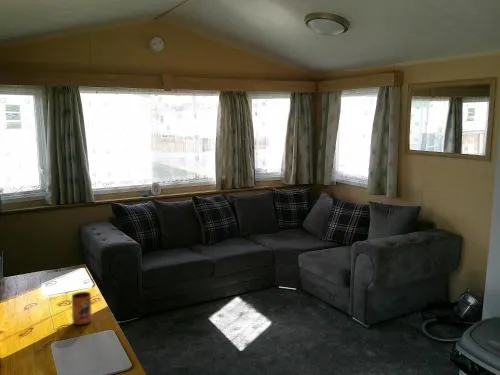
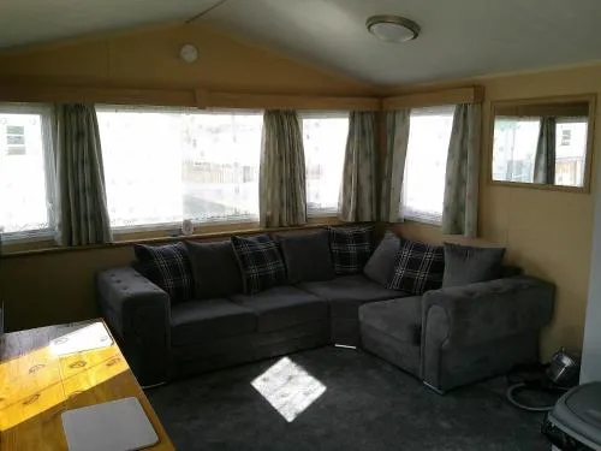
- mug (80, 306)
